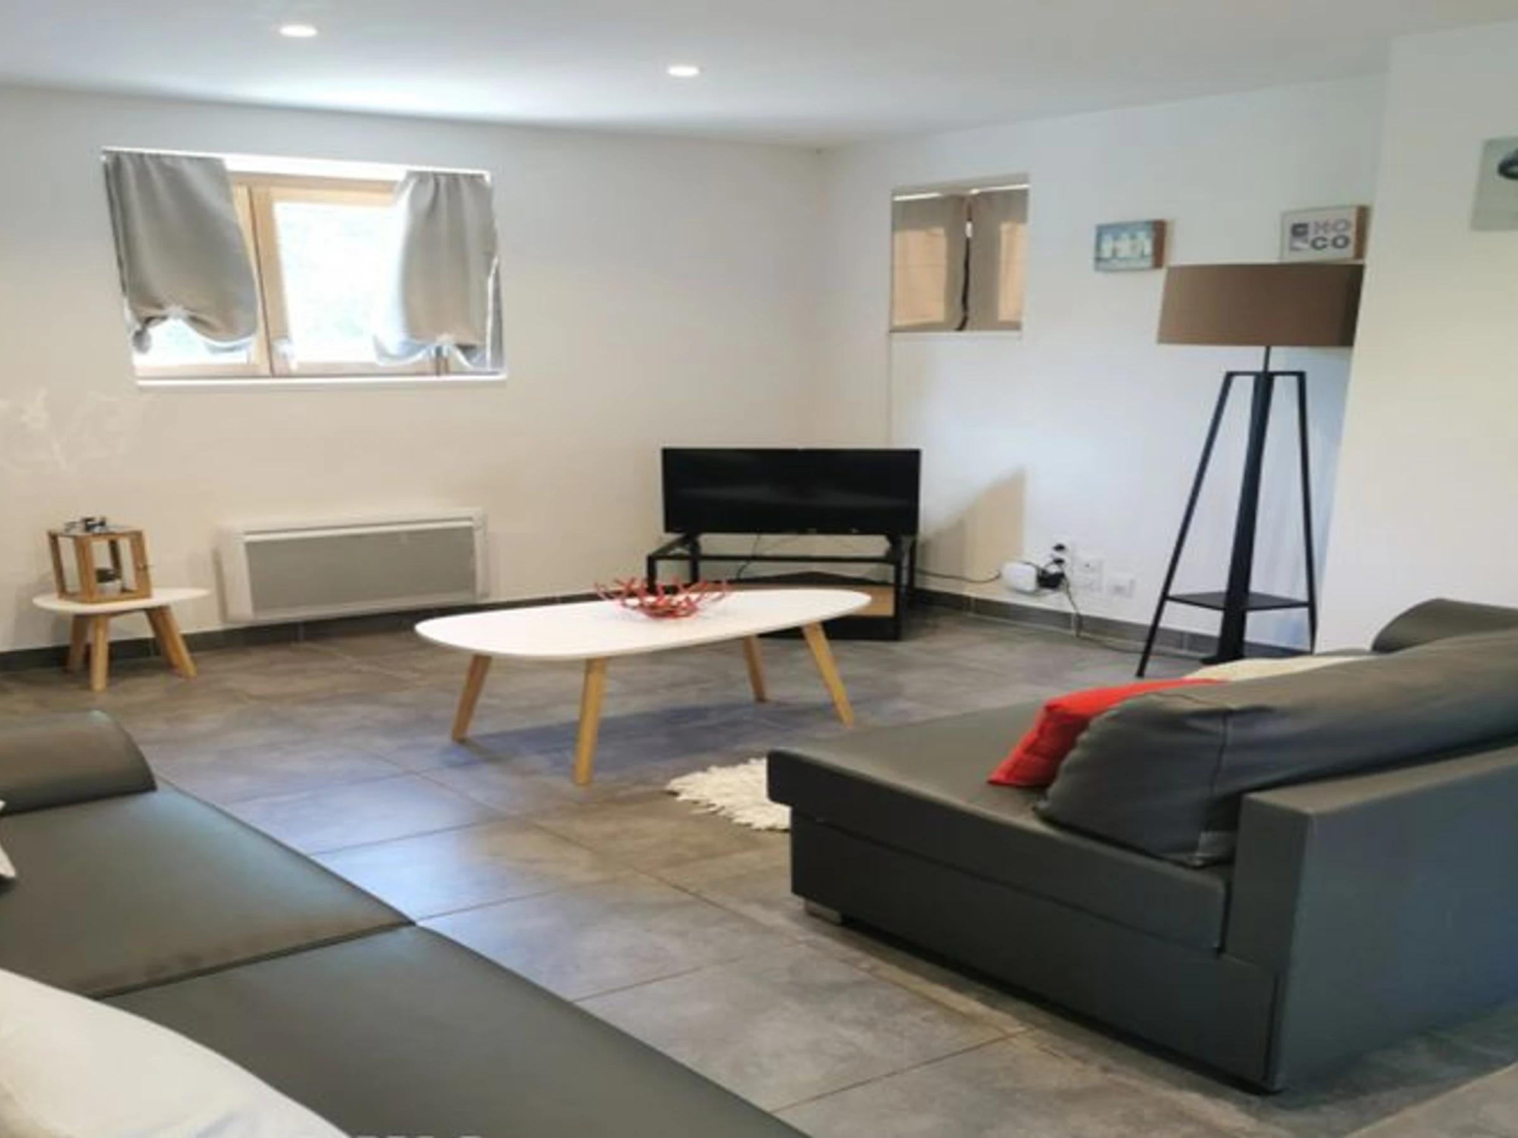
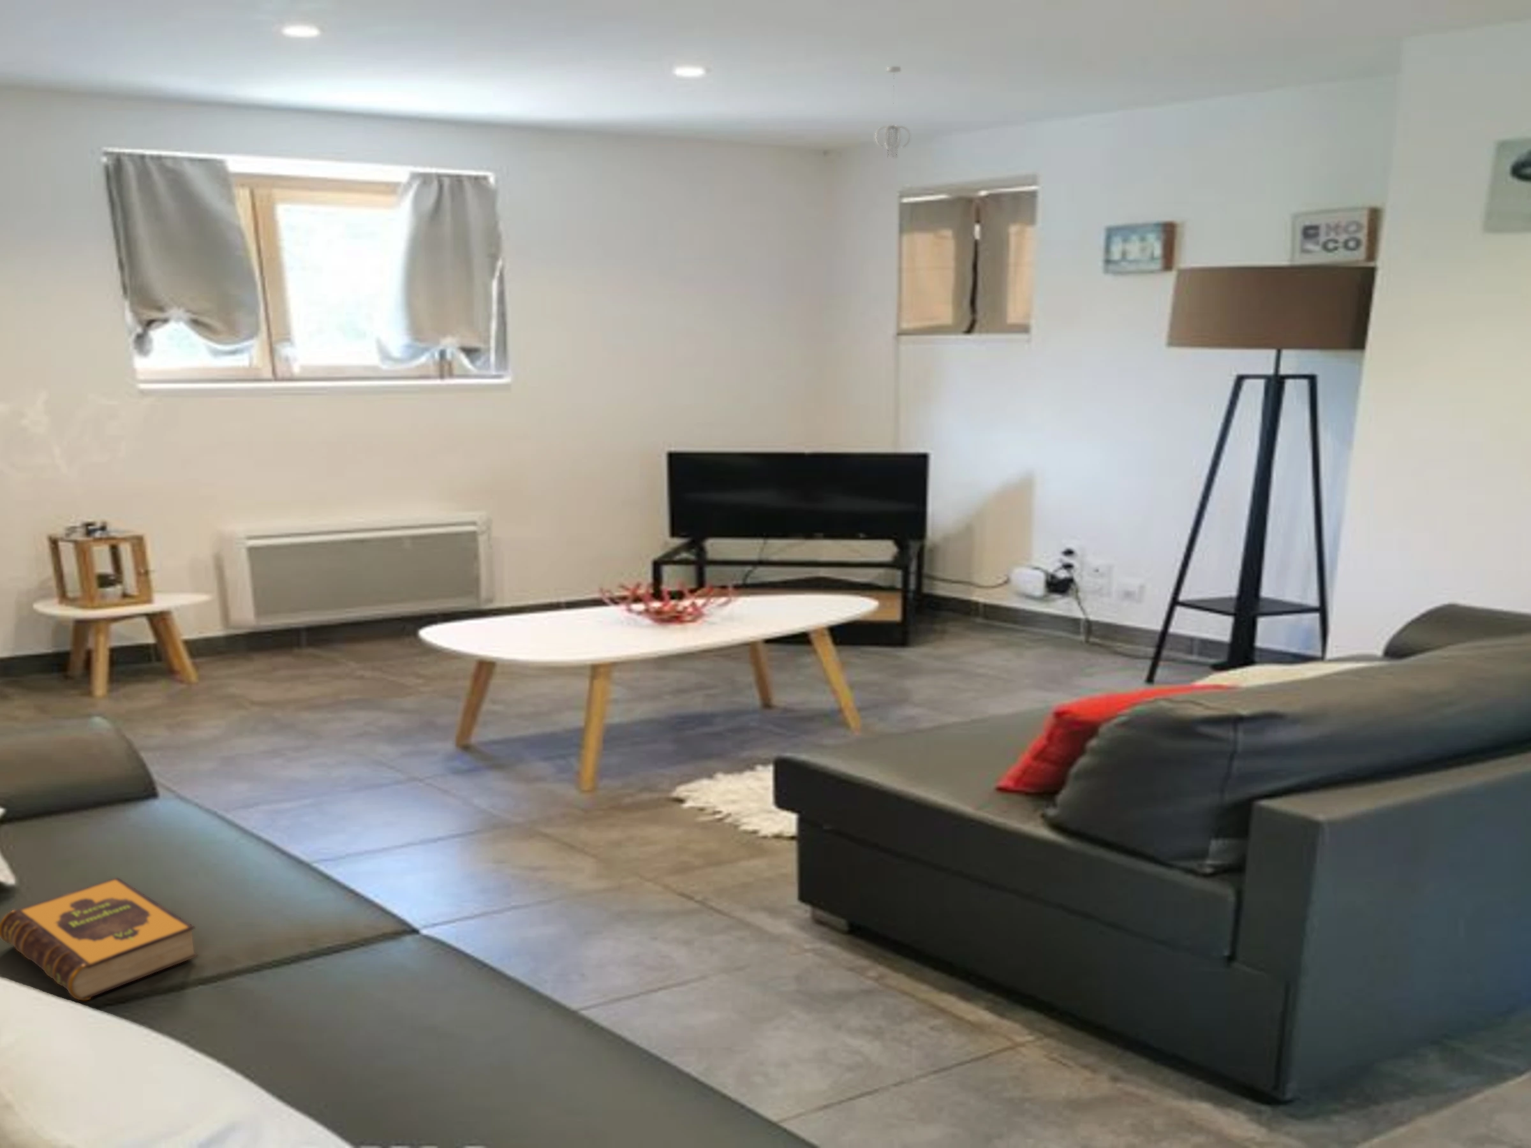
+ pendant light (893, 102)
+ hardback book (95, 936)
